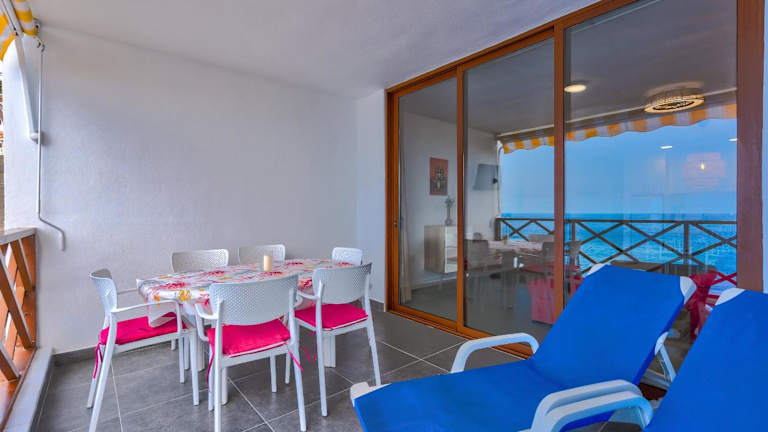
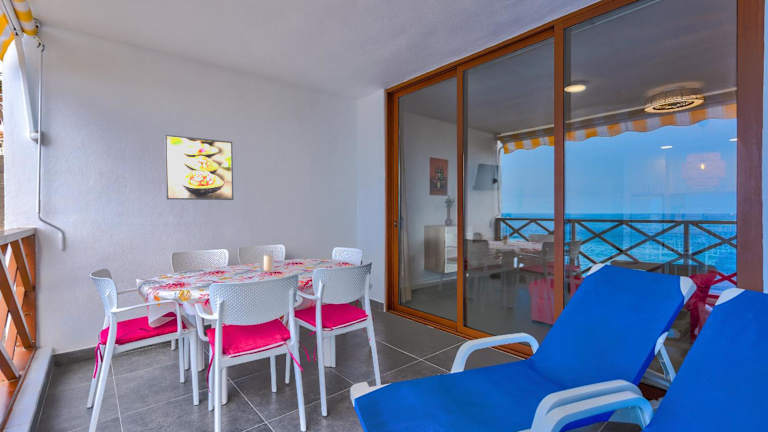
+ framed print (200, 169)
